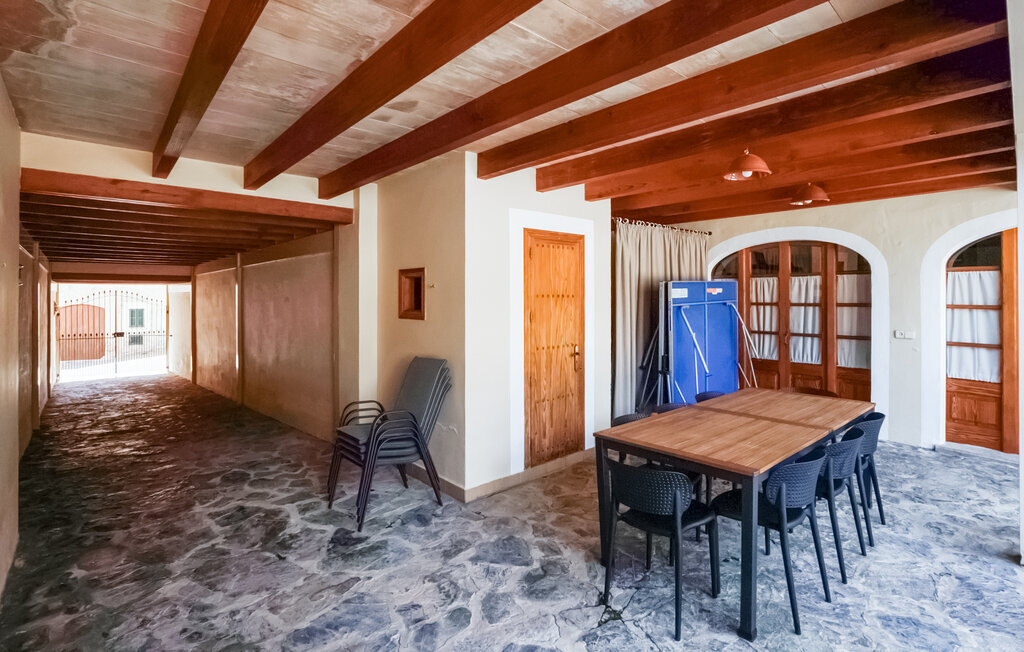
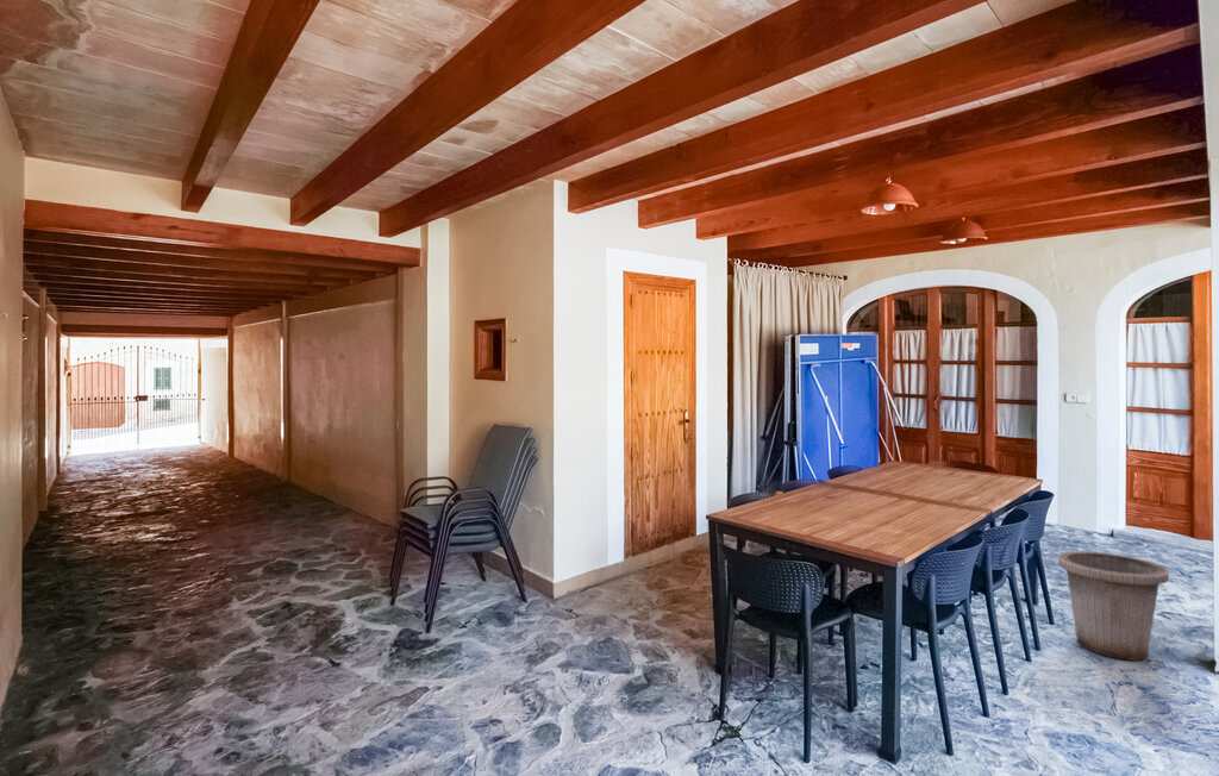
+ trash can (1111, 605)
